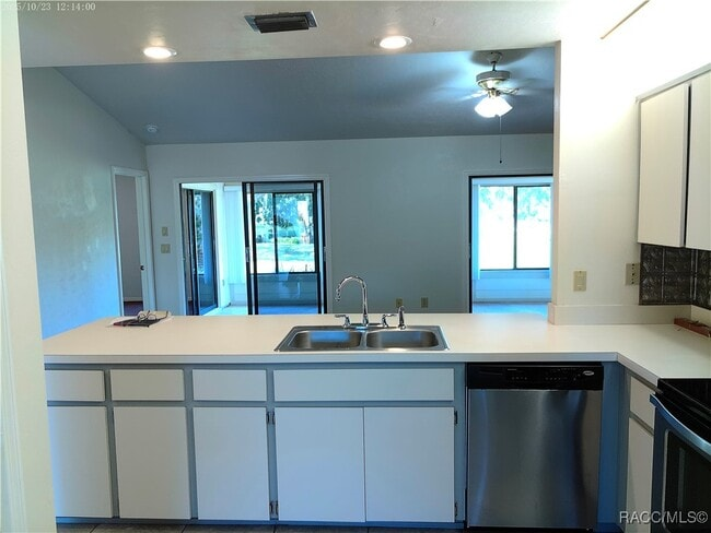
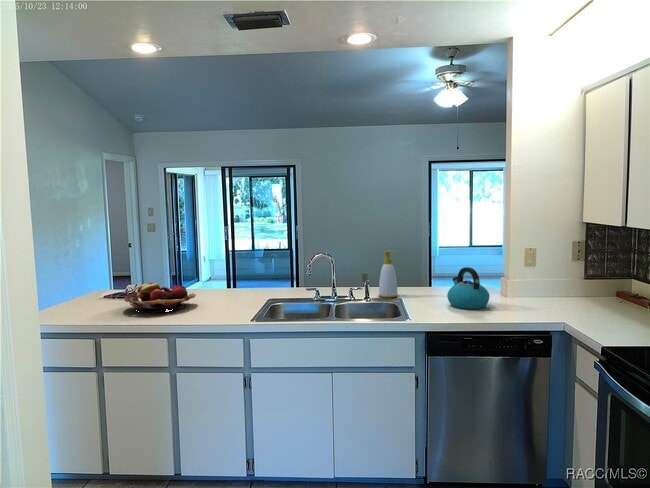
+ soap bottle (388, 273)
+ fruit basket (158, 295)
+ kettle (466, 286)
